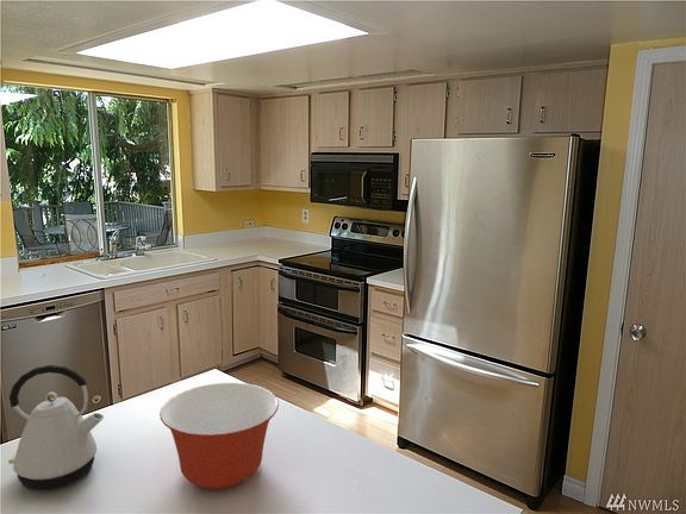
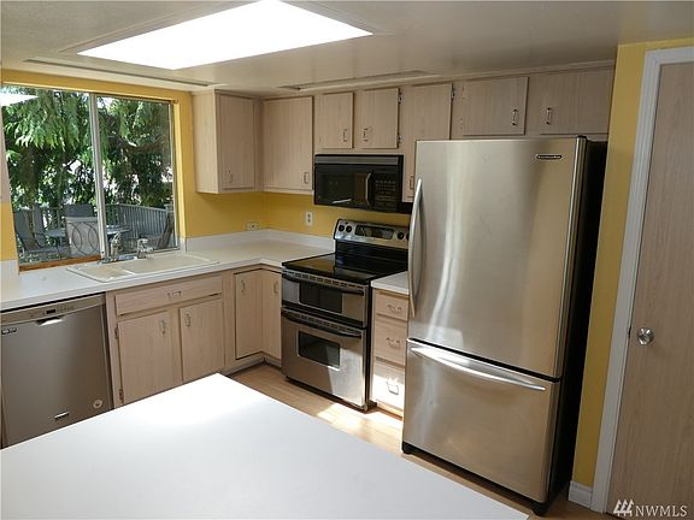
- kettle (56, 420)
- mixing bowl (220, 439)
